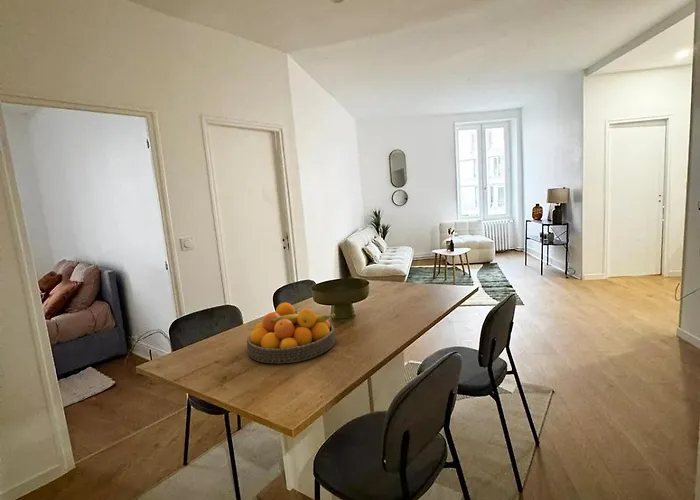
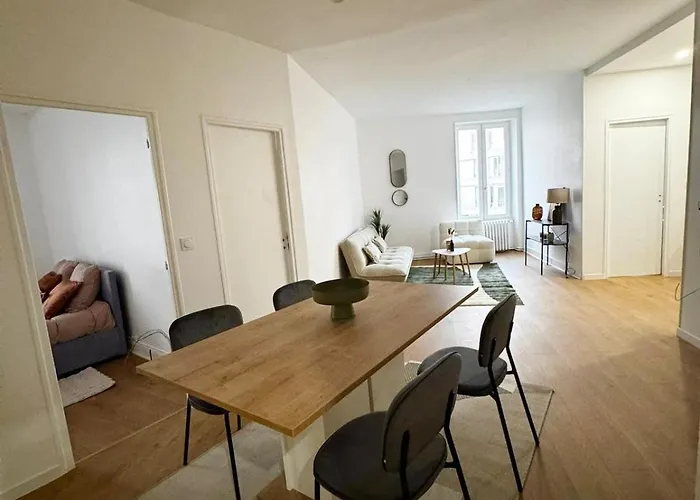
- fruit bowl (290, 327)
